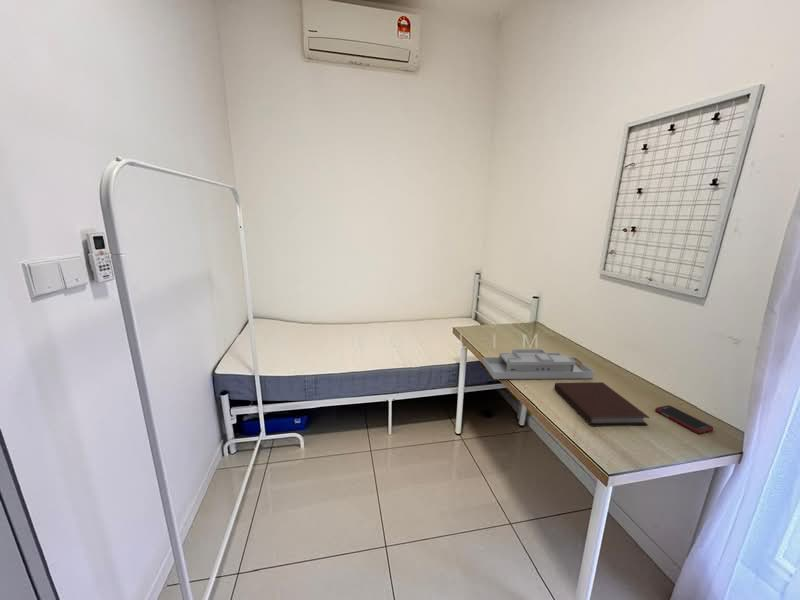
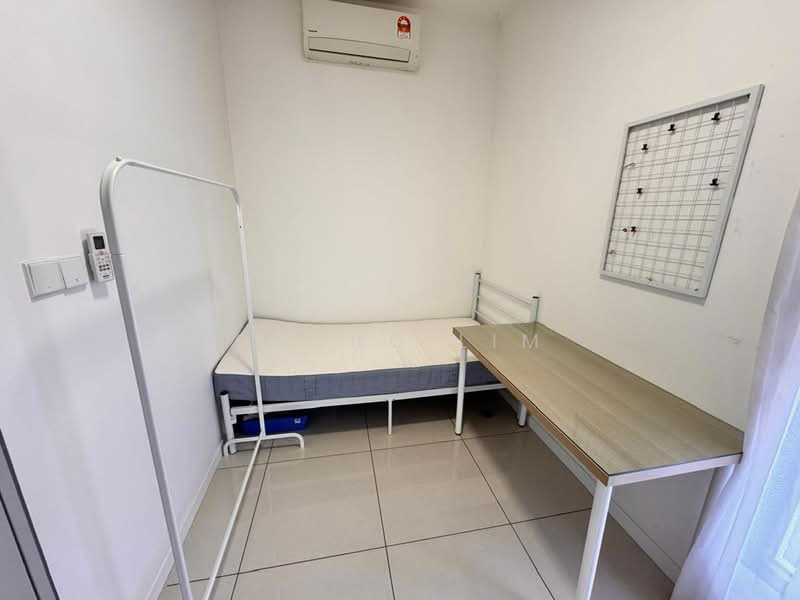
- desk organizer (536, 362)
- notebook (597, 401)
- cell phone (682, 418)
